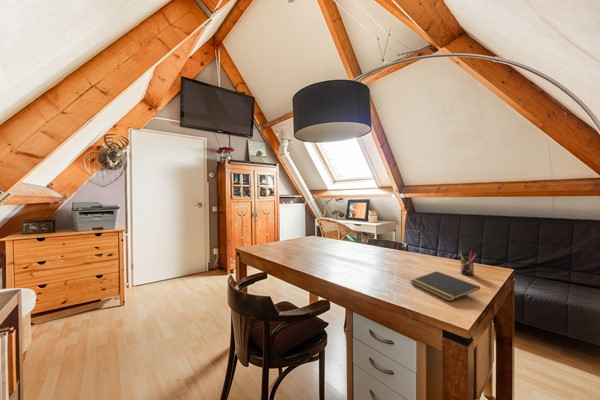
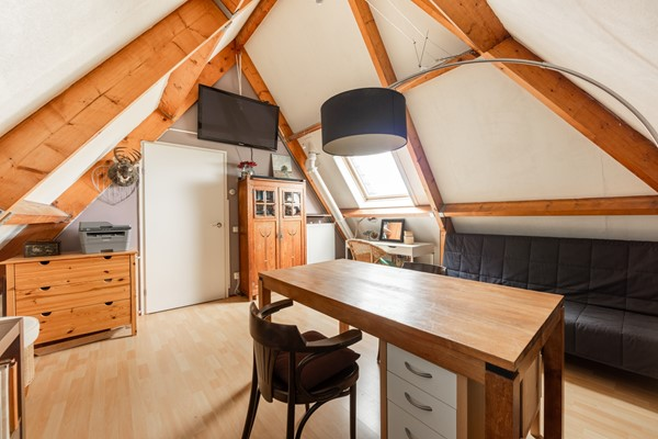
- pen holder (466, 261)
- notepad (442, 284)
